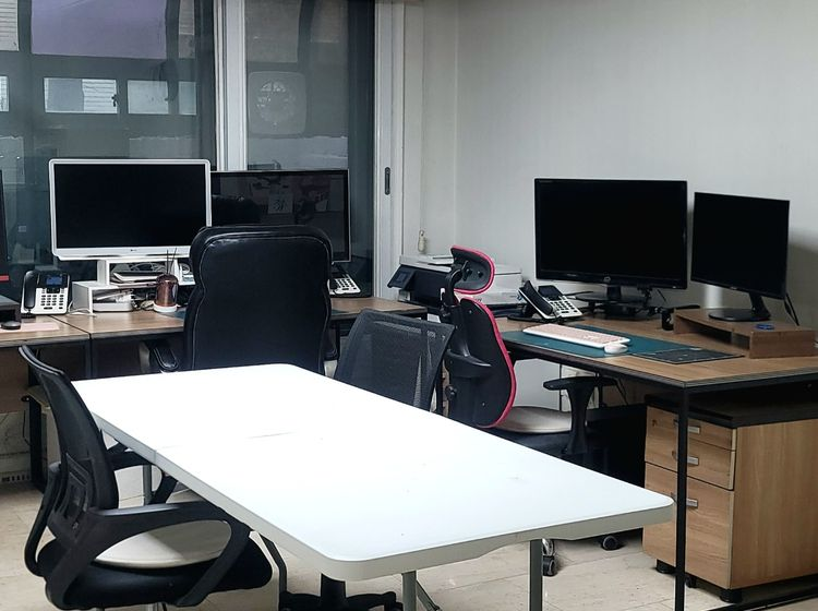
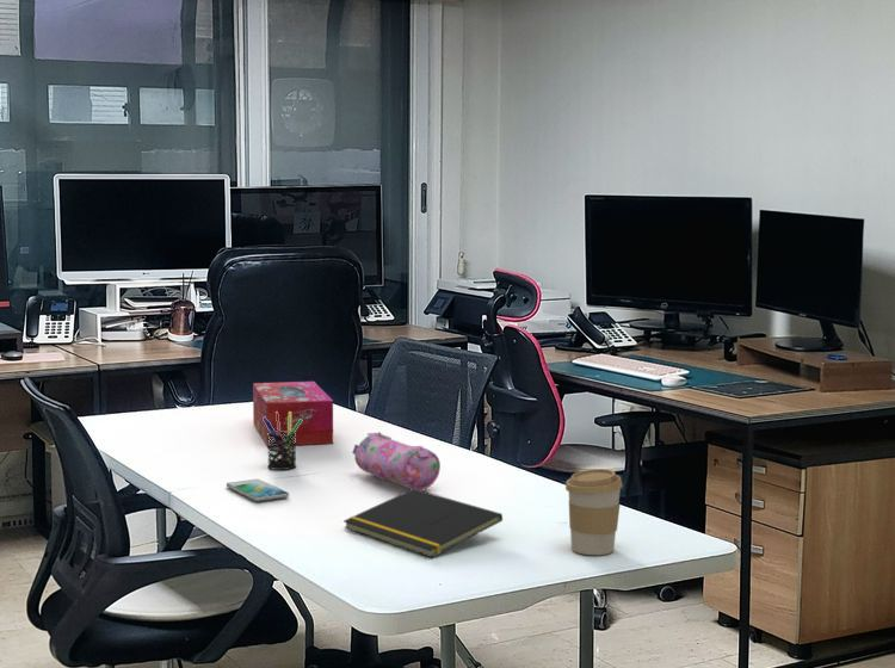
+ coffee cup (593, 511)
+ notepad (421, 520)
+ smartphone (257, 489)
+ pencil case (395, 460)
+ pen holder (284, 438)
+ tissue box (291, 412)
